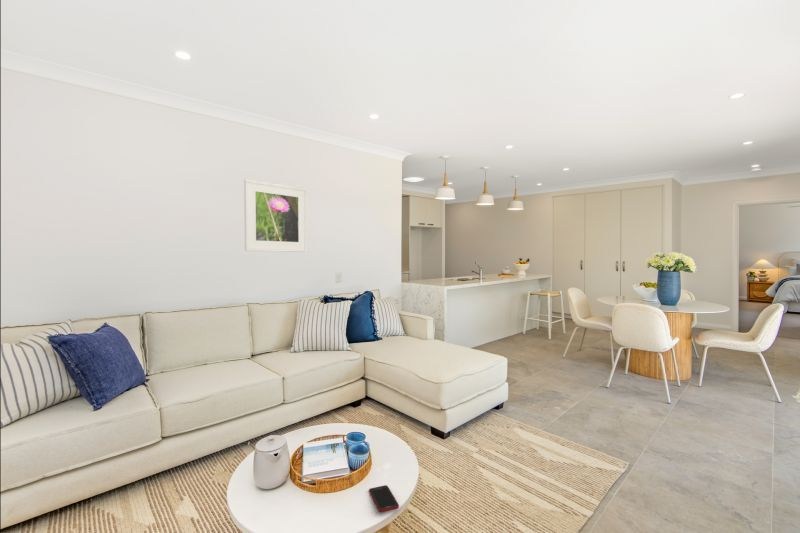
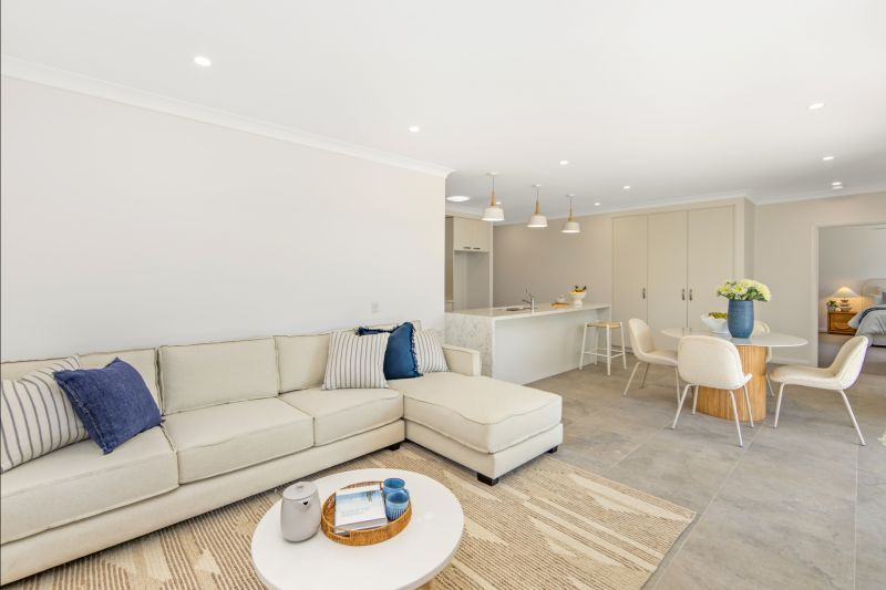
- cell phone (383, 498)
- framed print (277, 217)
